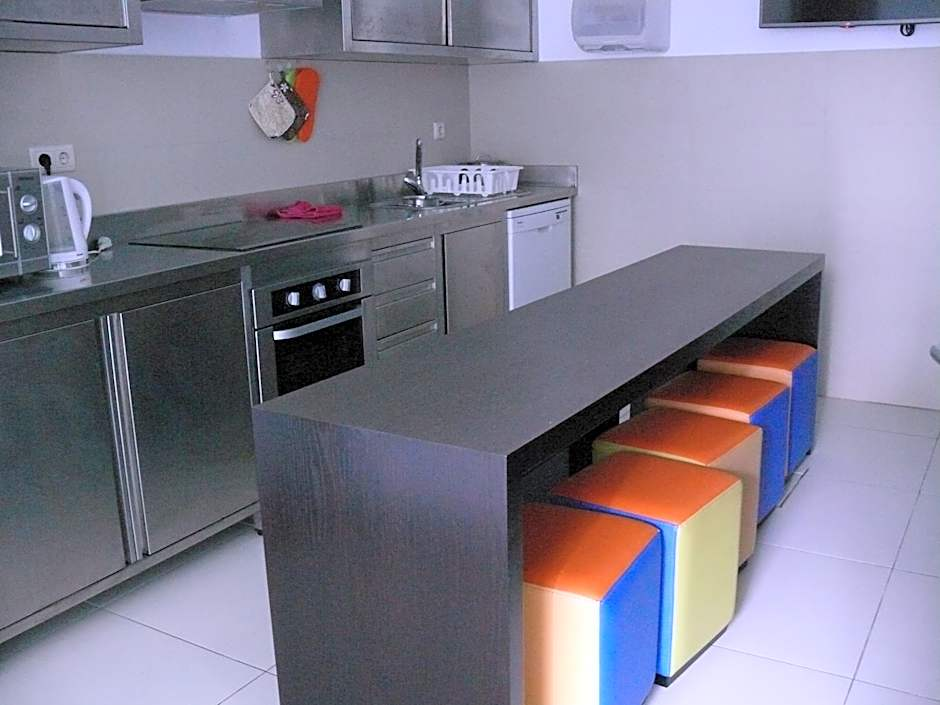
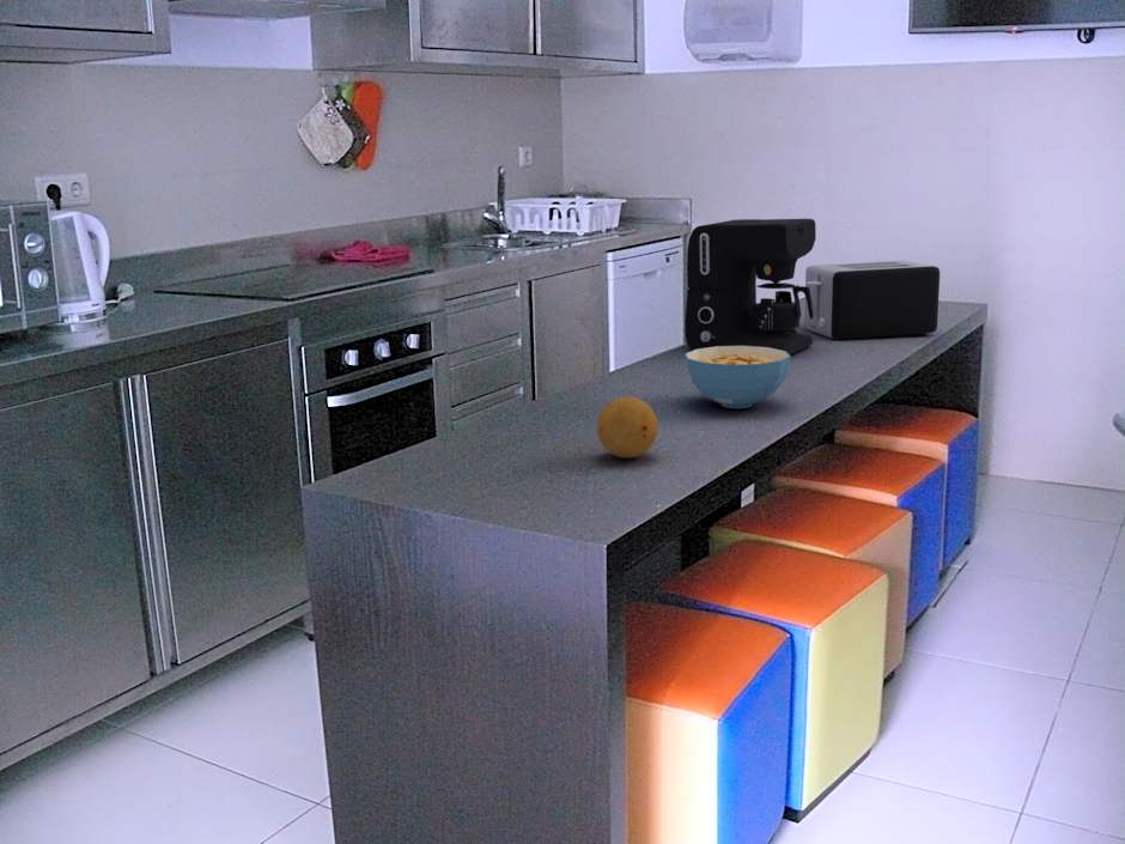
+ coffee maker (755, 285)
+ fruit (627, 426)
+ toaster (870, 298)
+ cereal bowl (736, 380)
